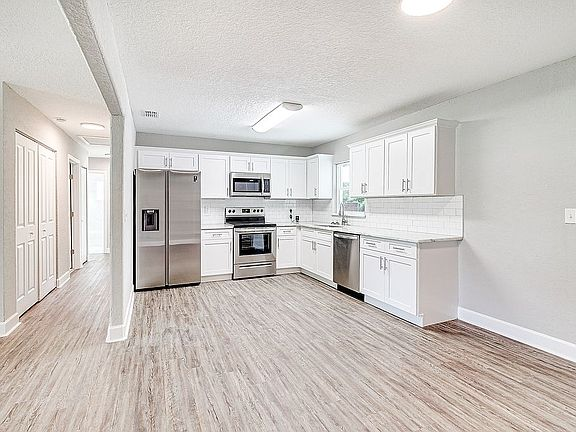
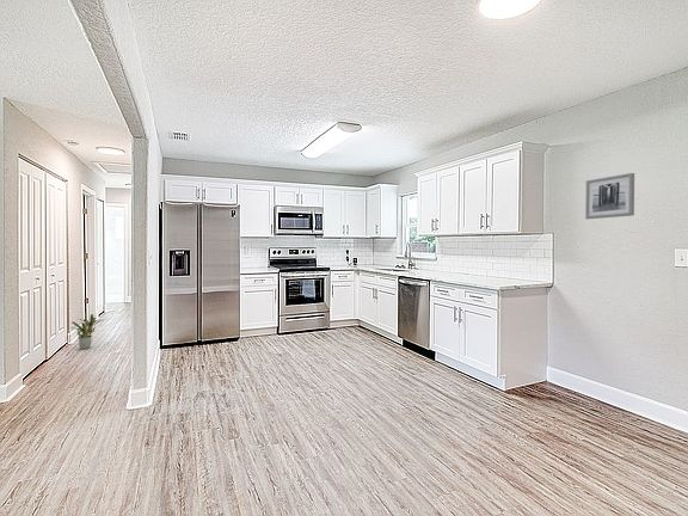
+ wall art (608, 197)
+ potted plant (87, 331)
